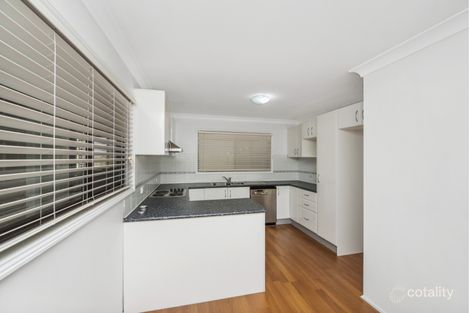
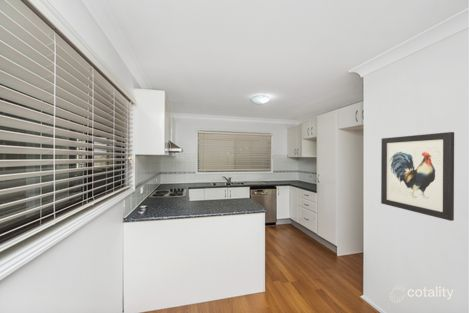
+ wall art (412, 173)
